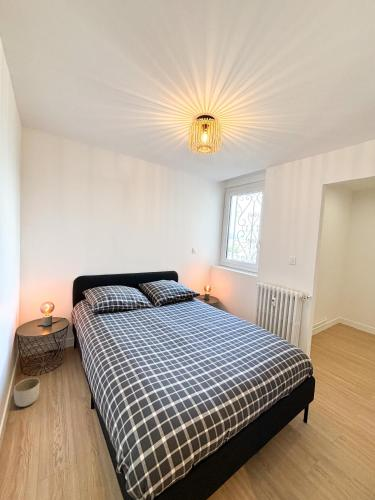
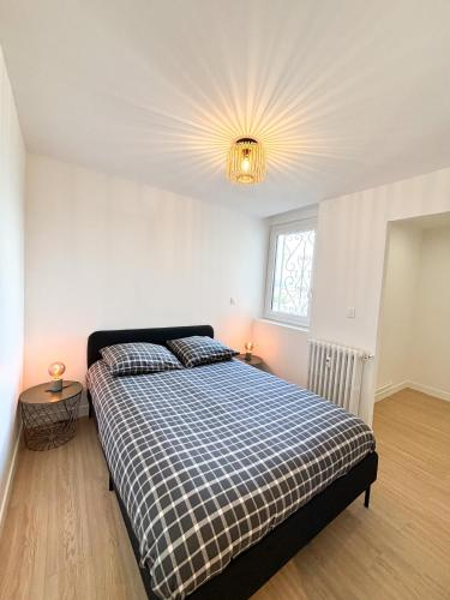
- planter (27, 393)
